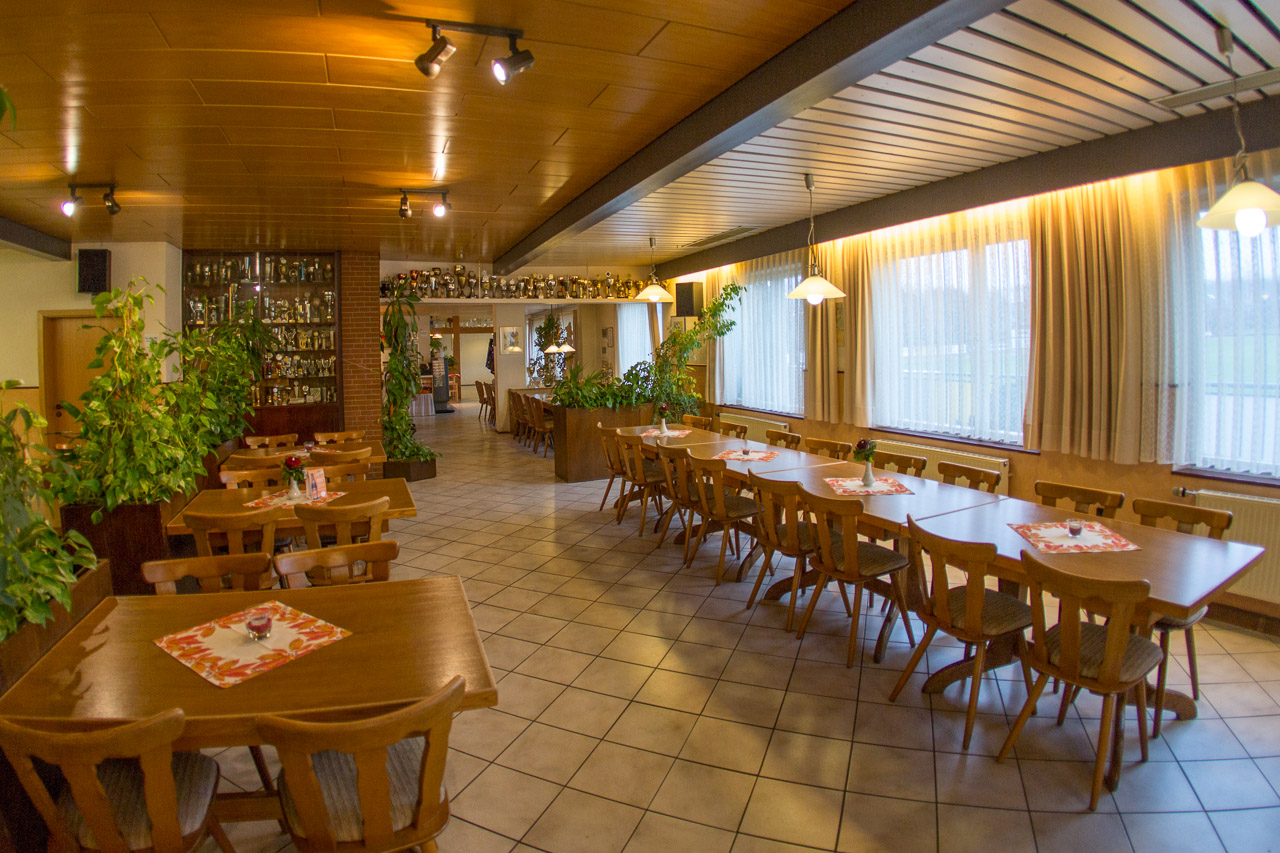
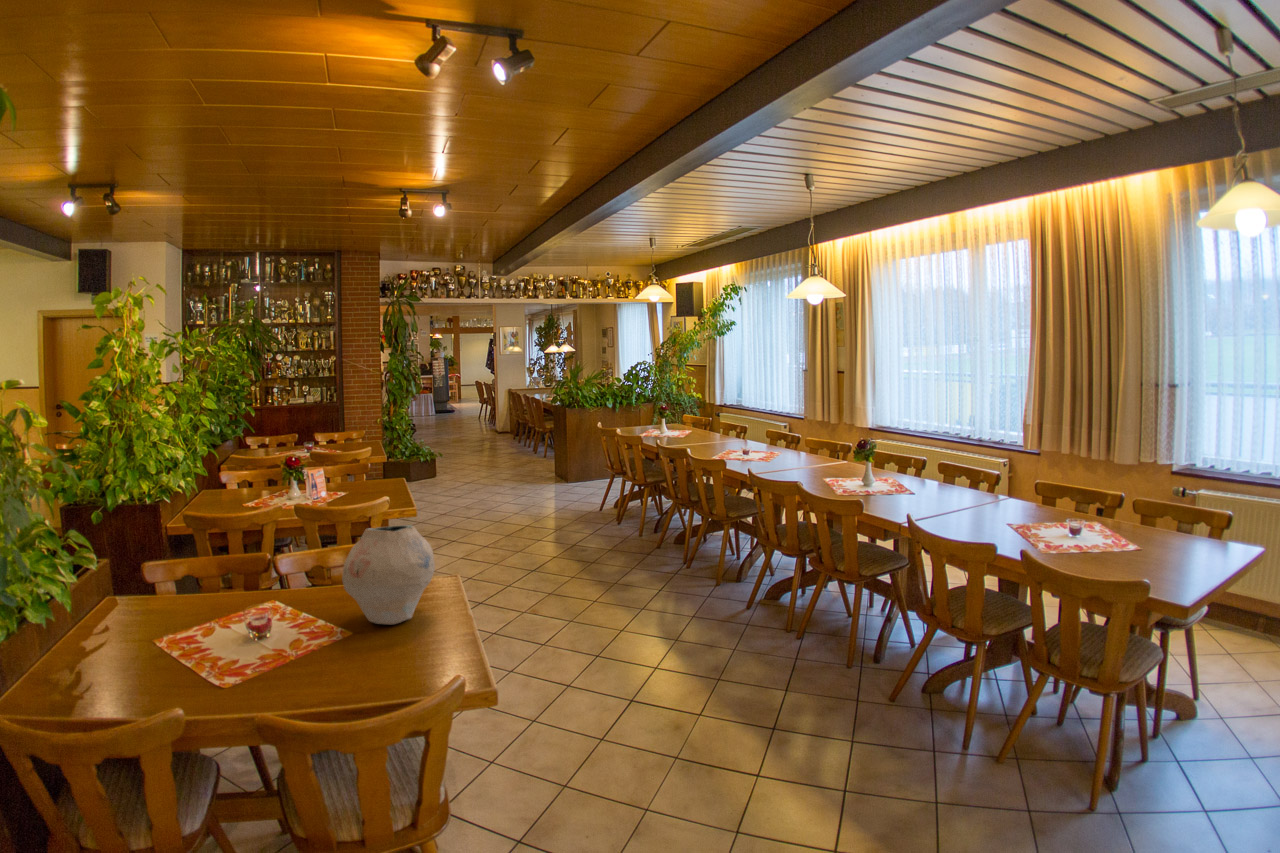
+ vase (389, 573)
